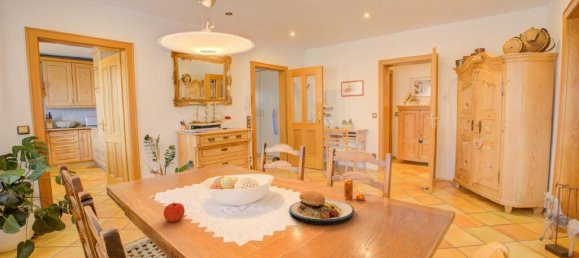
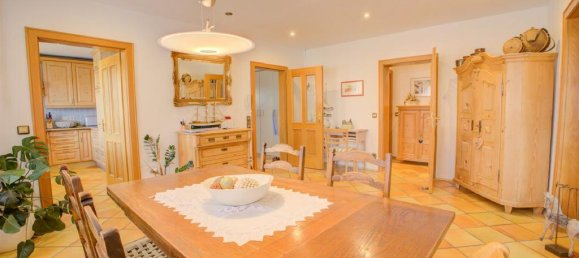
- apple (174, 211)
- pepper shaker (352, 189)
- plate (321, 196)
